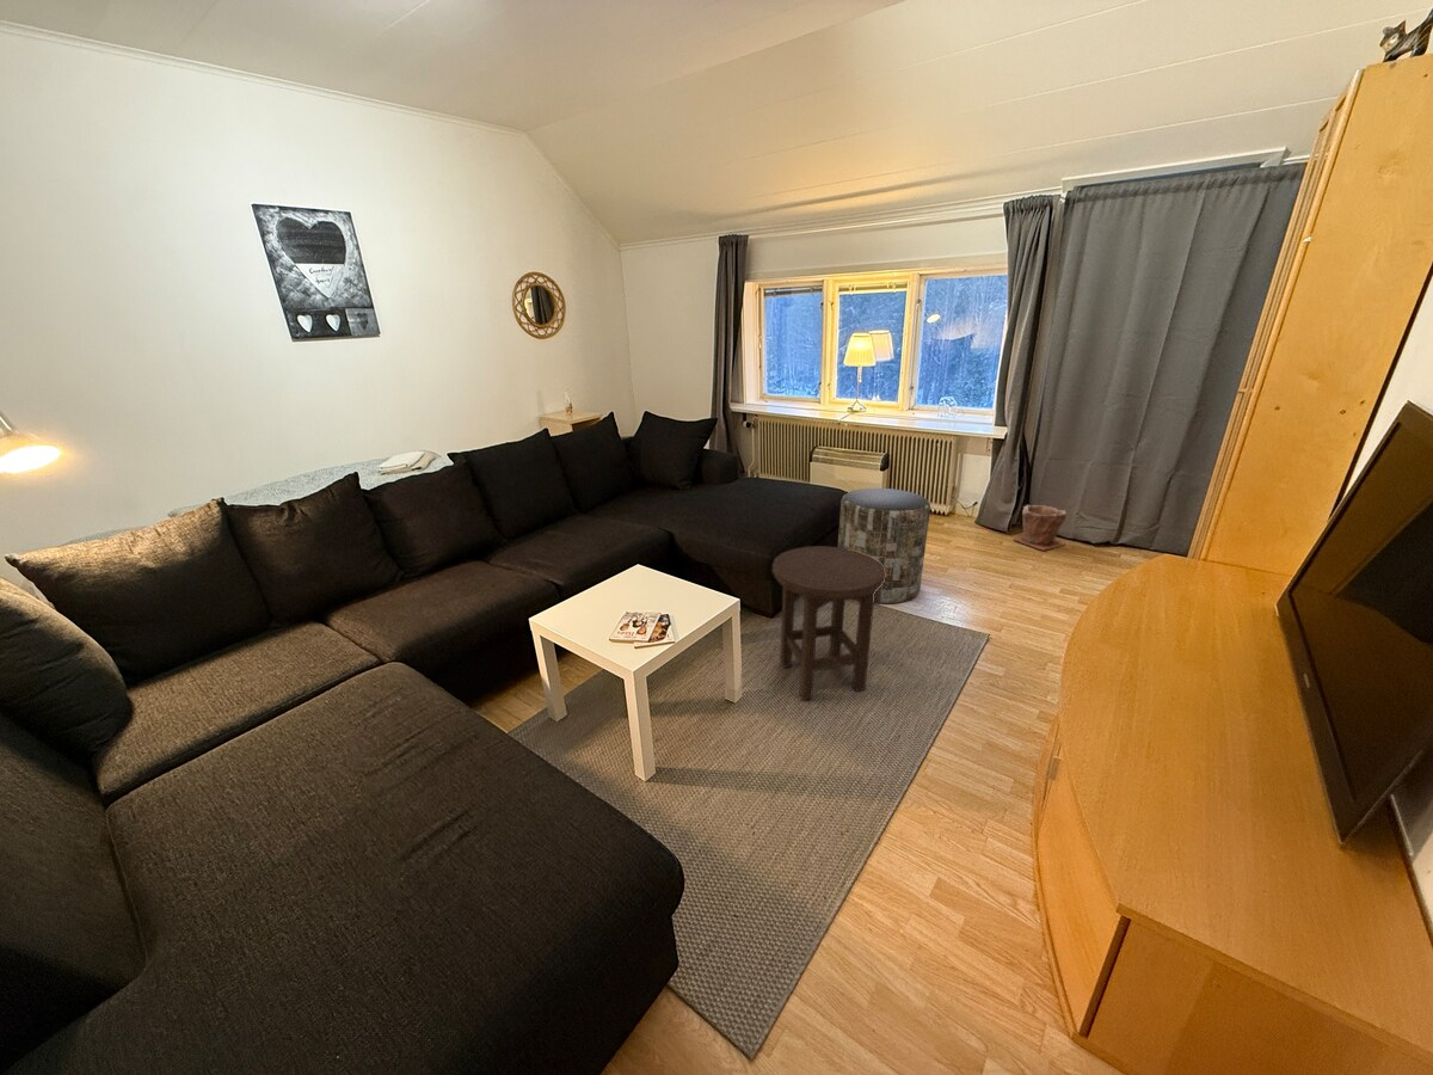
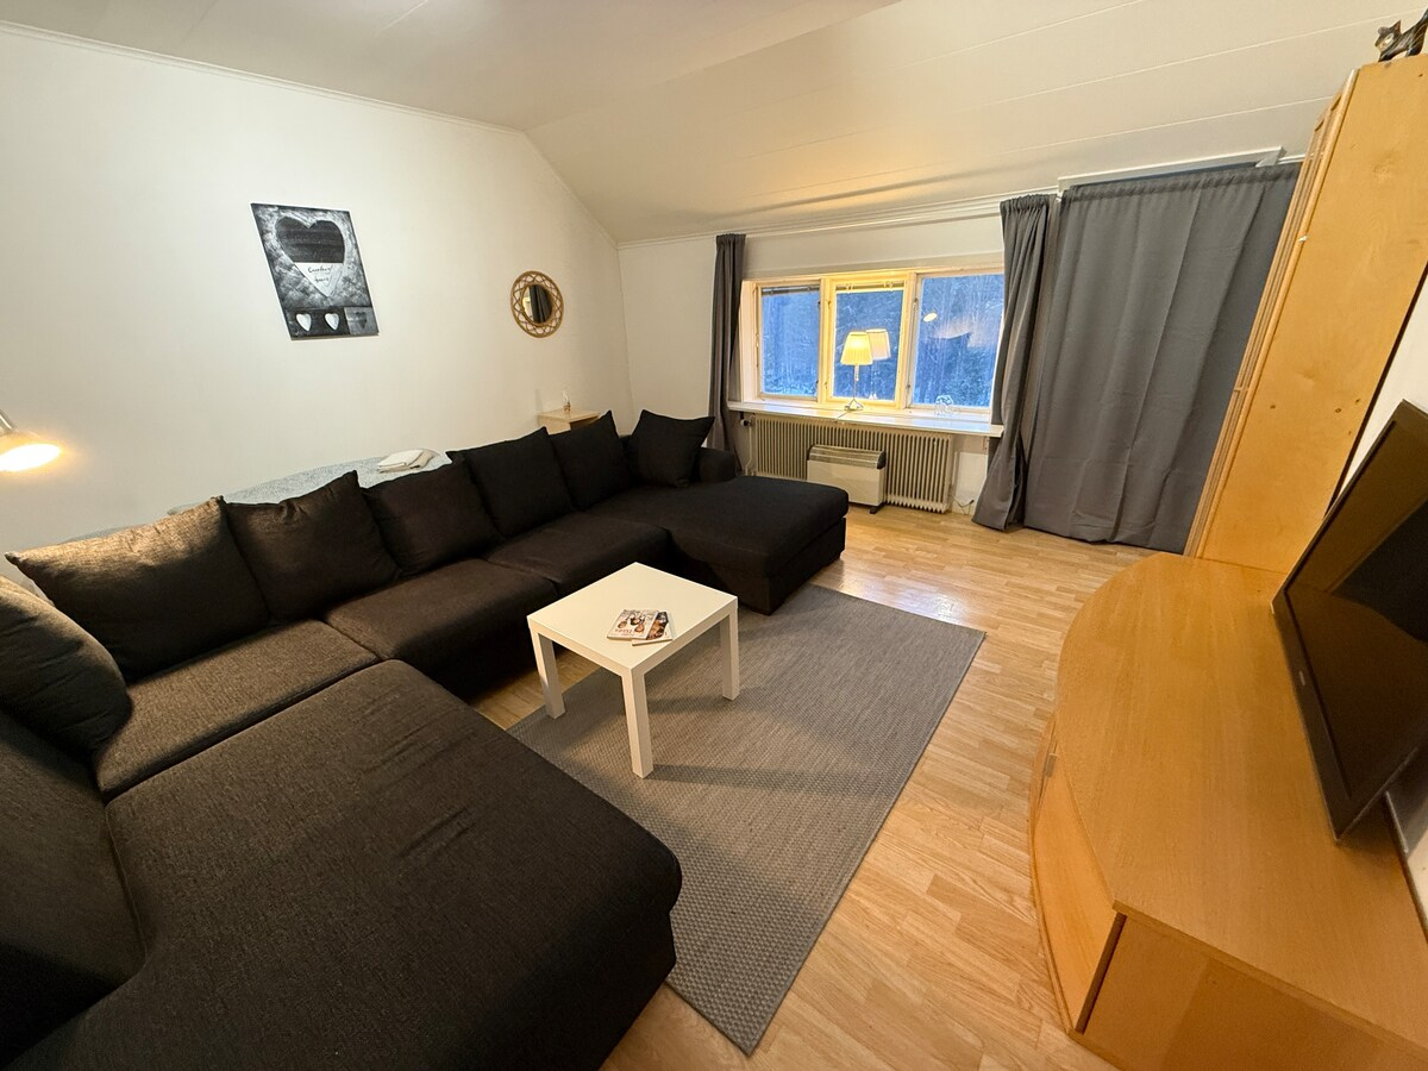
- stool (824, 626)
- plant pot (1041, 524)
- side table (880, 543)
